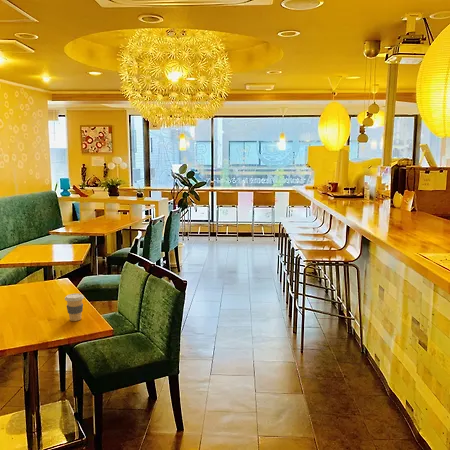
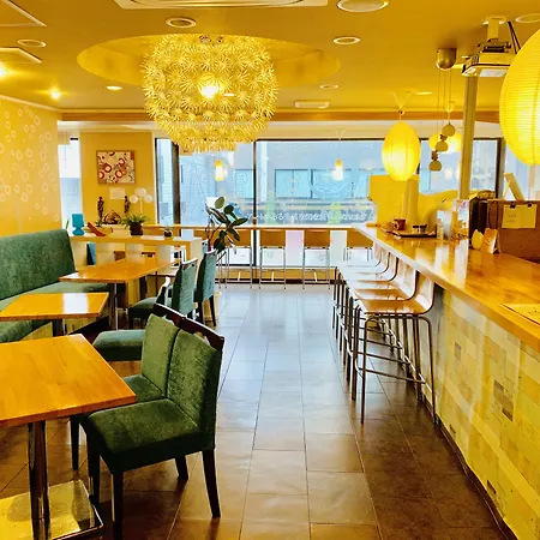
- coffee cup (74, 307)
